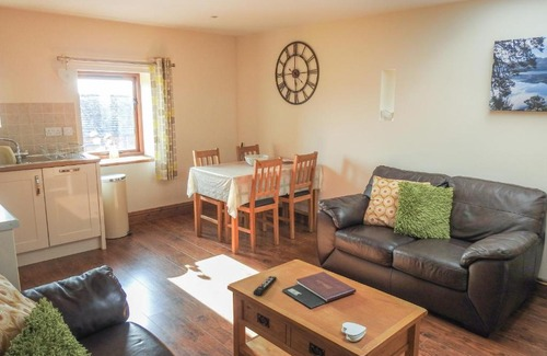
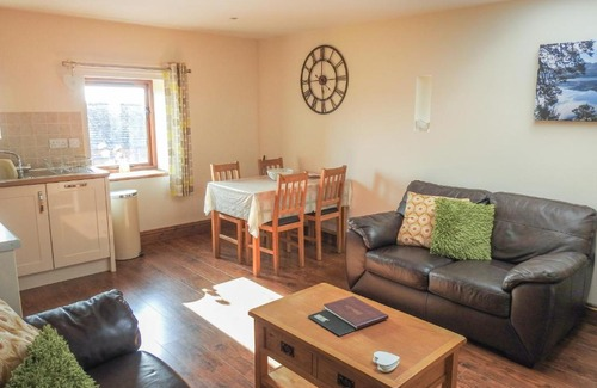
- remote control (265, 285)
